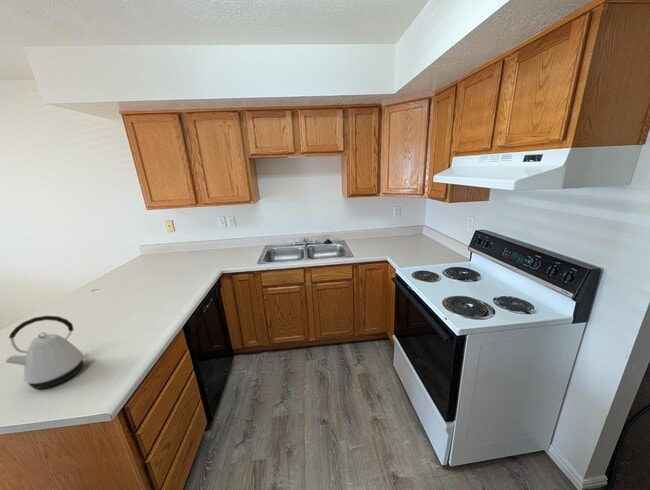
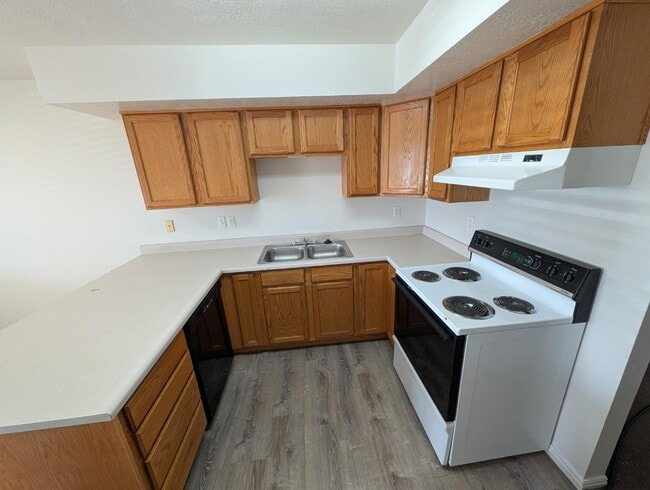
- kettle (45, 348)
